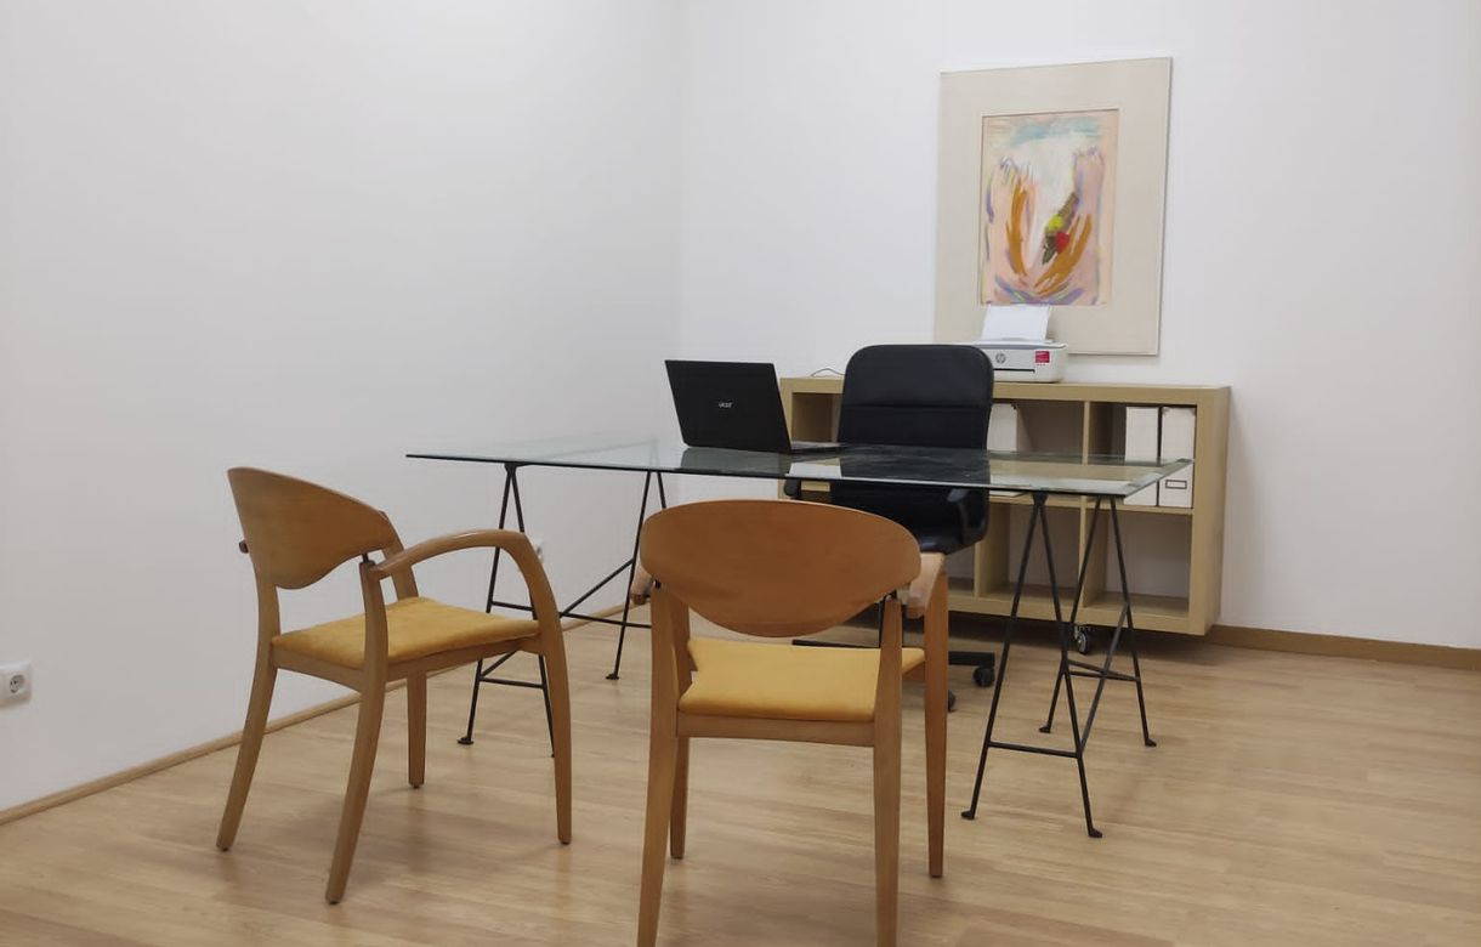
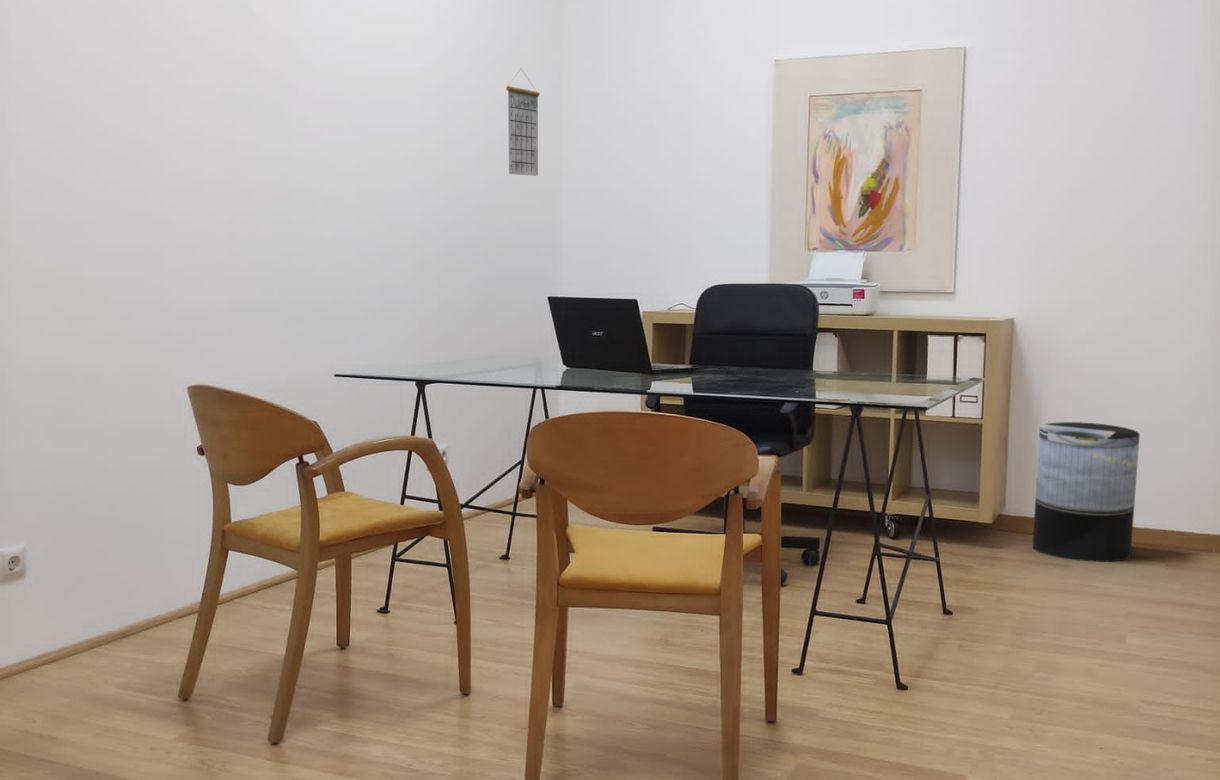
+ calendar (523, 122)
+ trash can (1084, 490)
